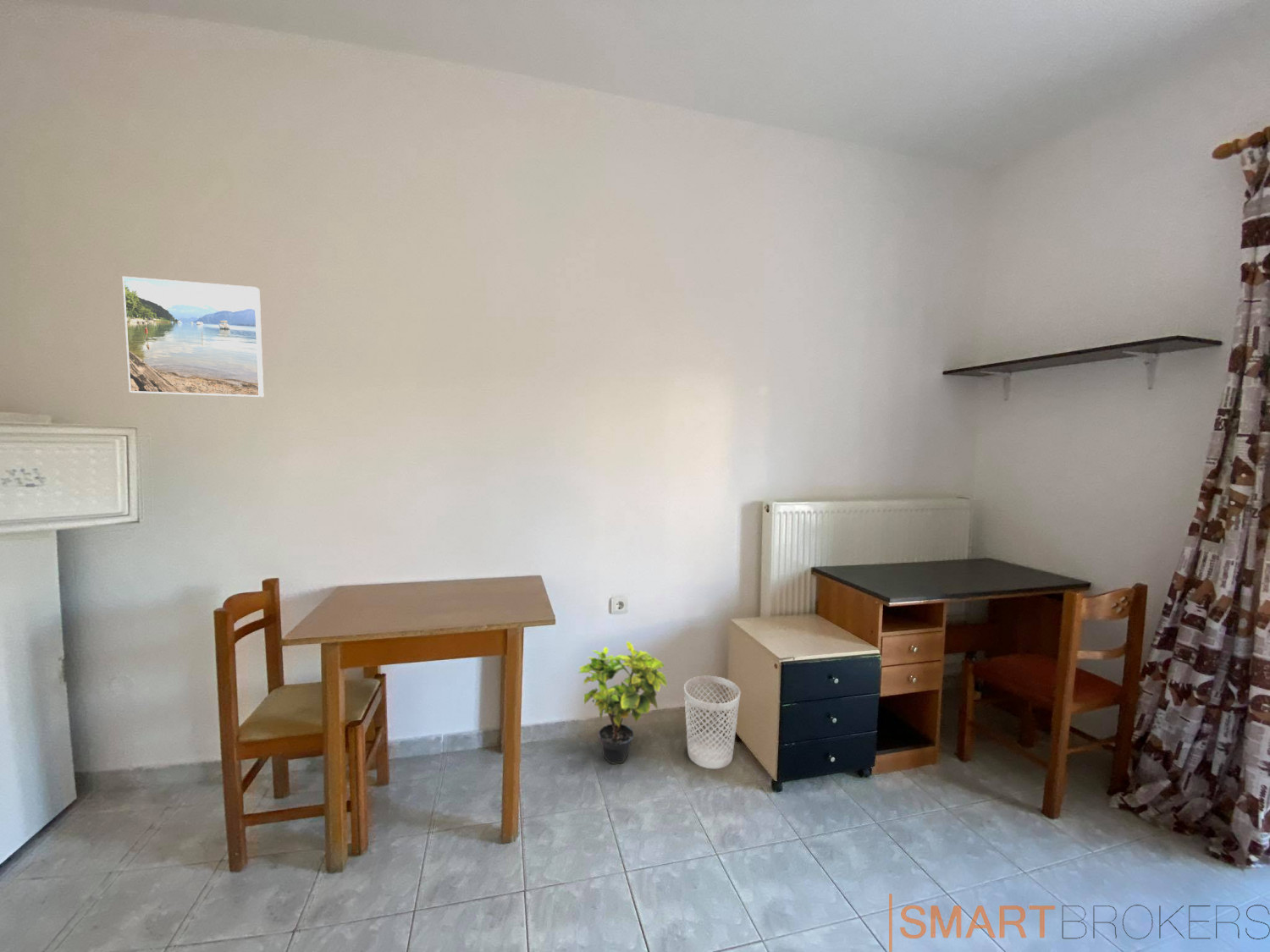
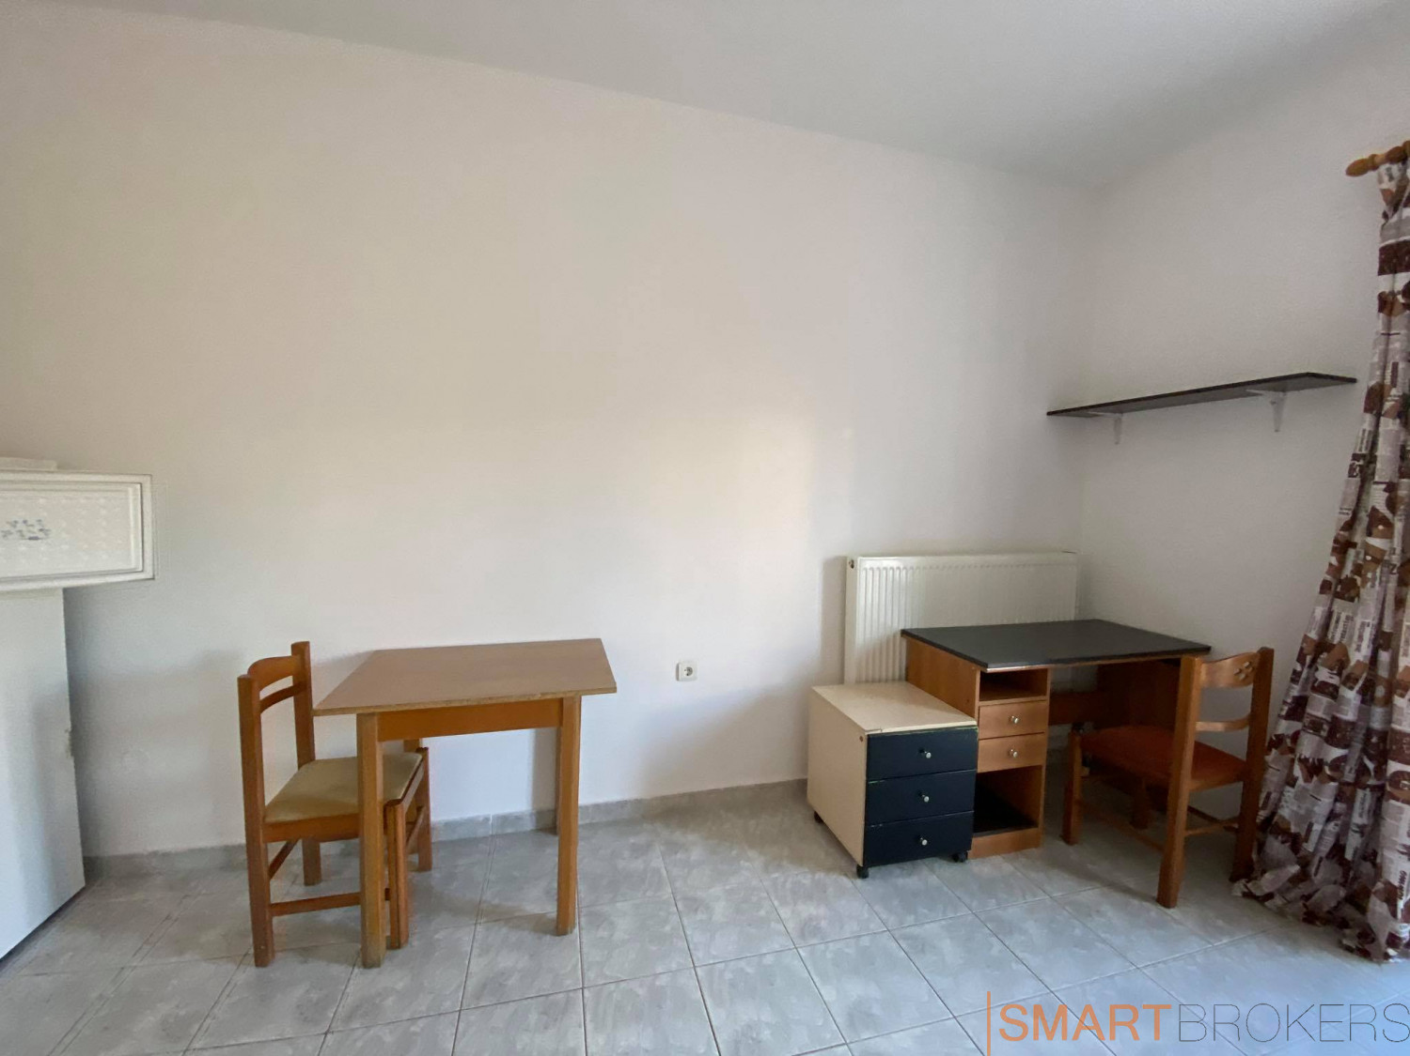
- potted plant (623, 701)
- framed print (196, 339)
- wastebasket (711, 722)
